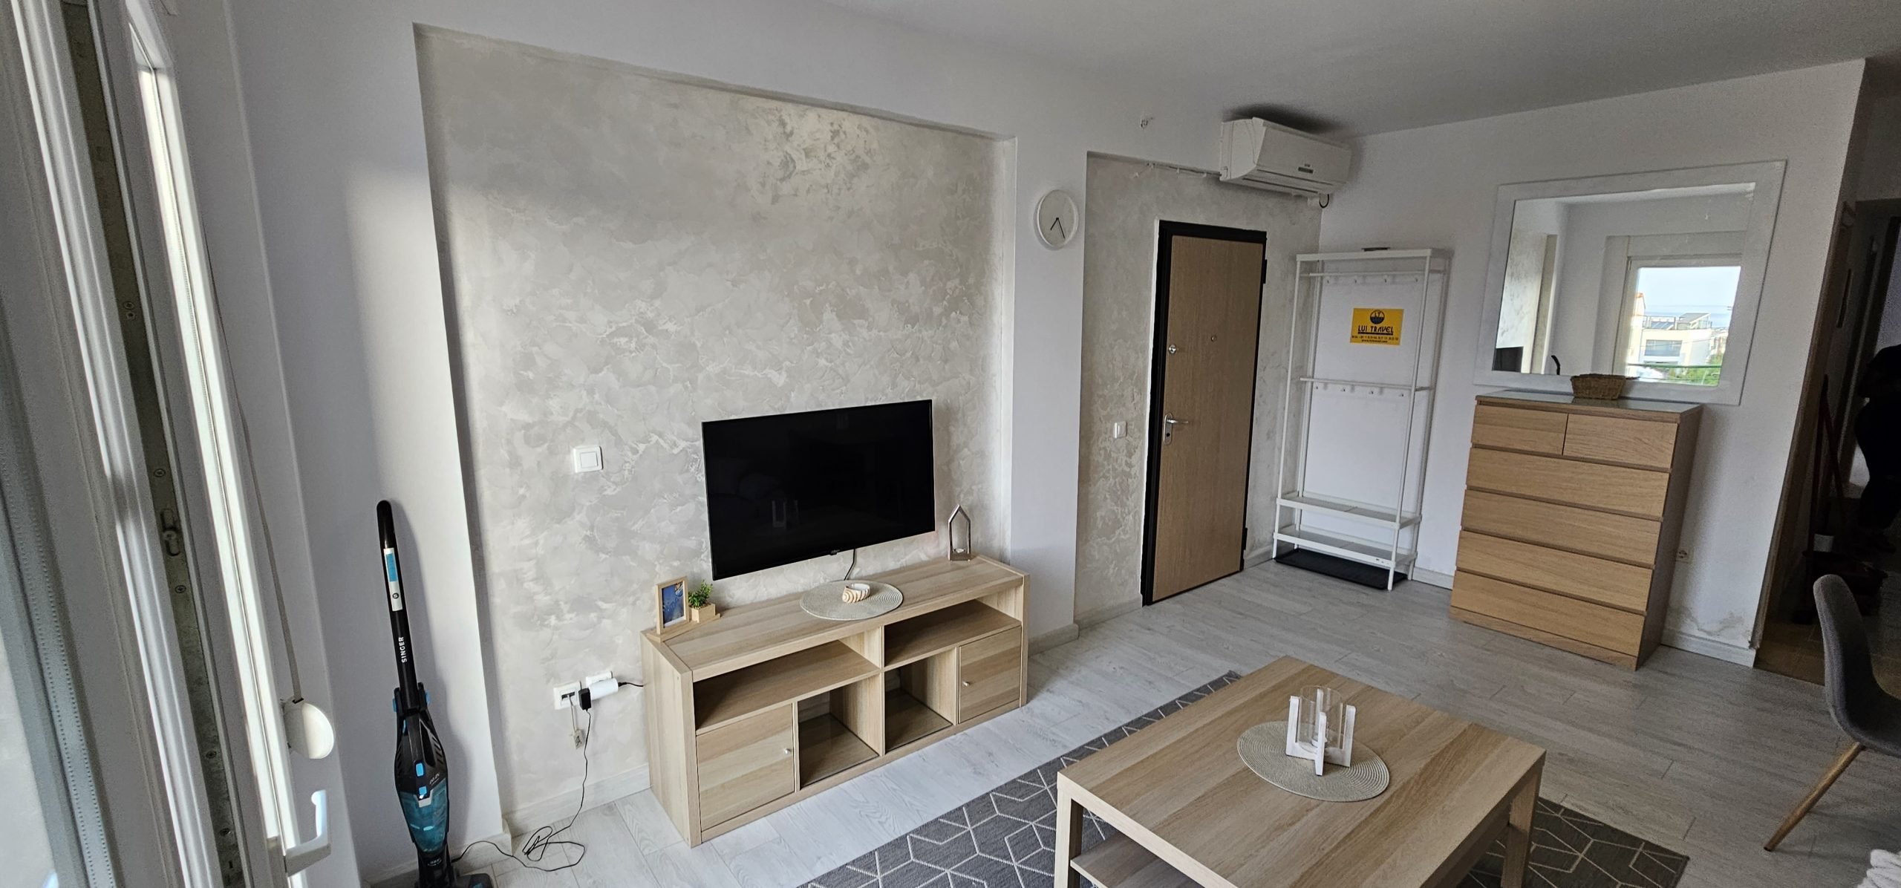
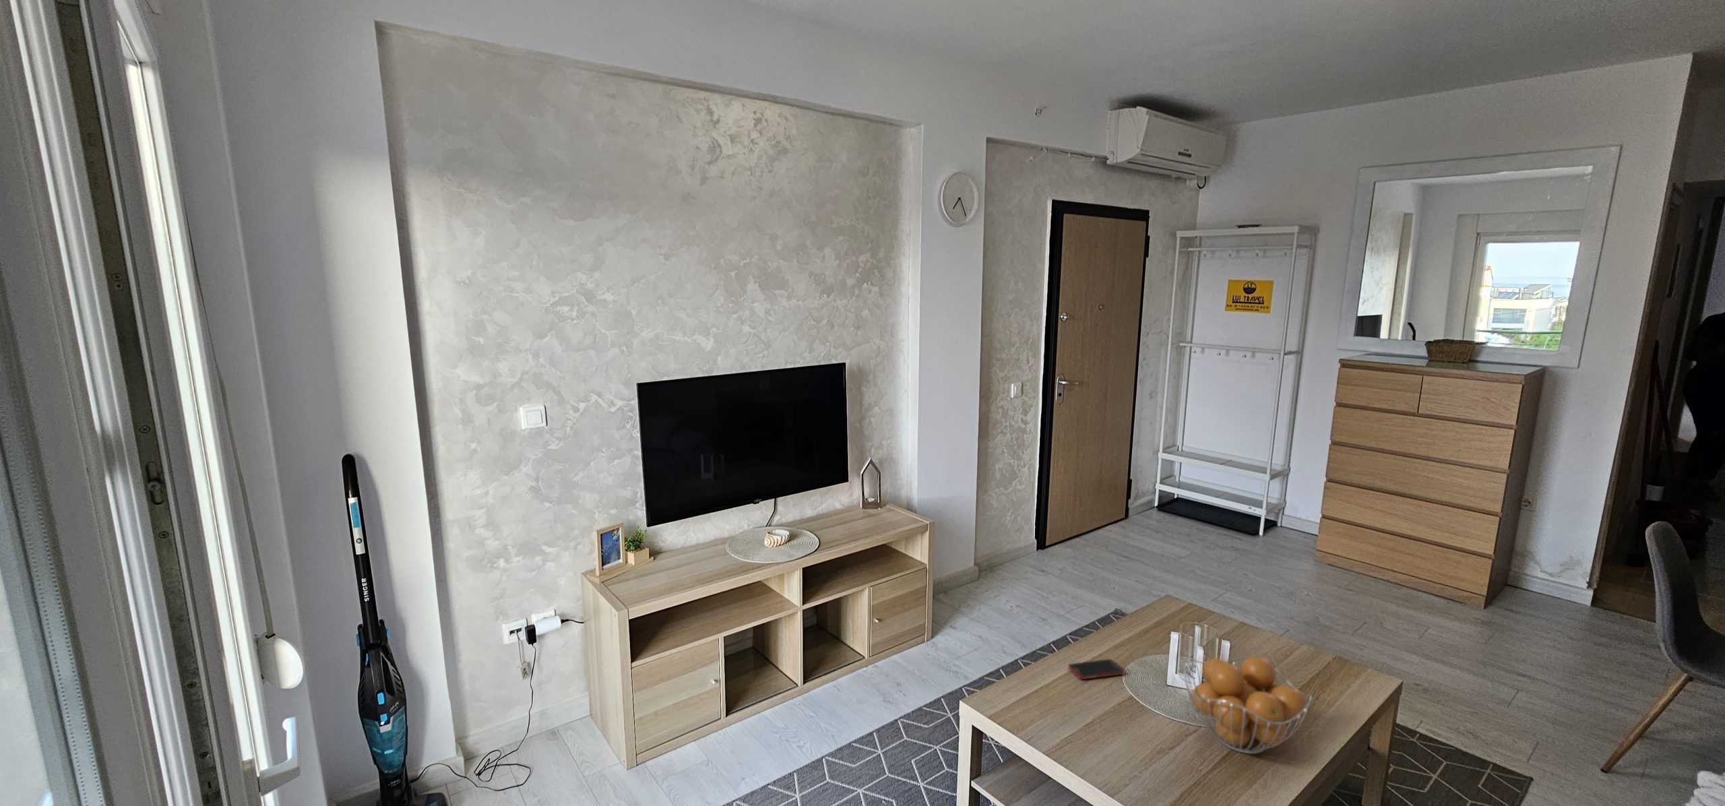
+ fruit basket (1243, 702)
+ cell phone (1096, 670)
